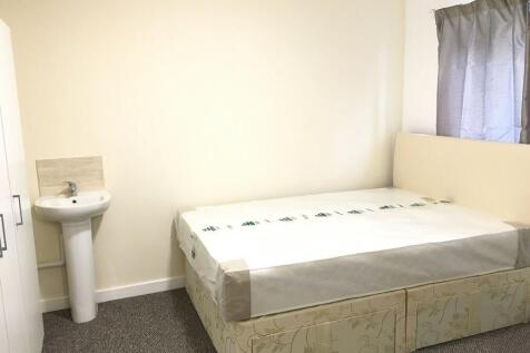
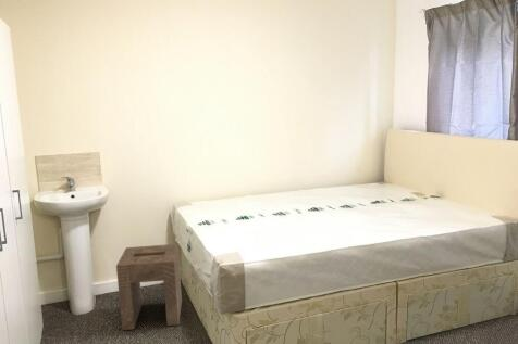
+ stool (150, 281)
